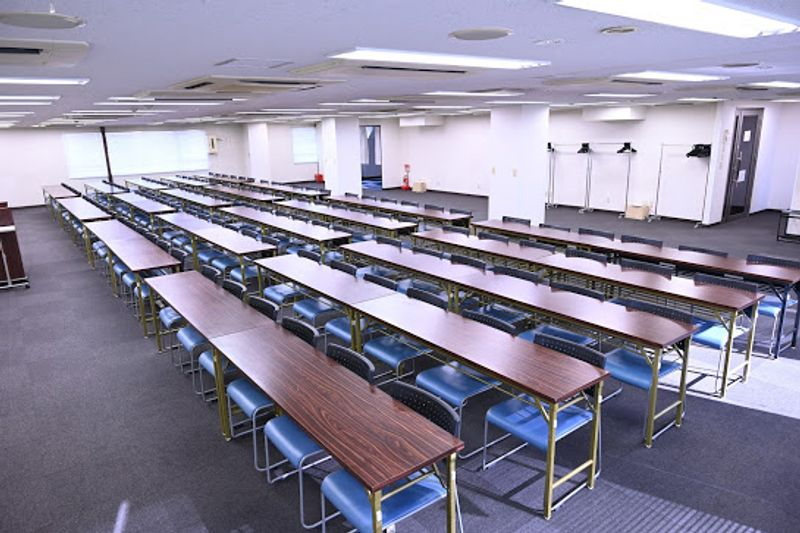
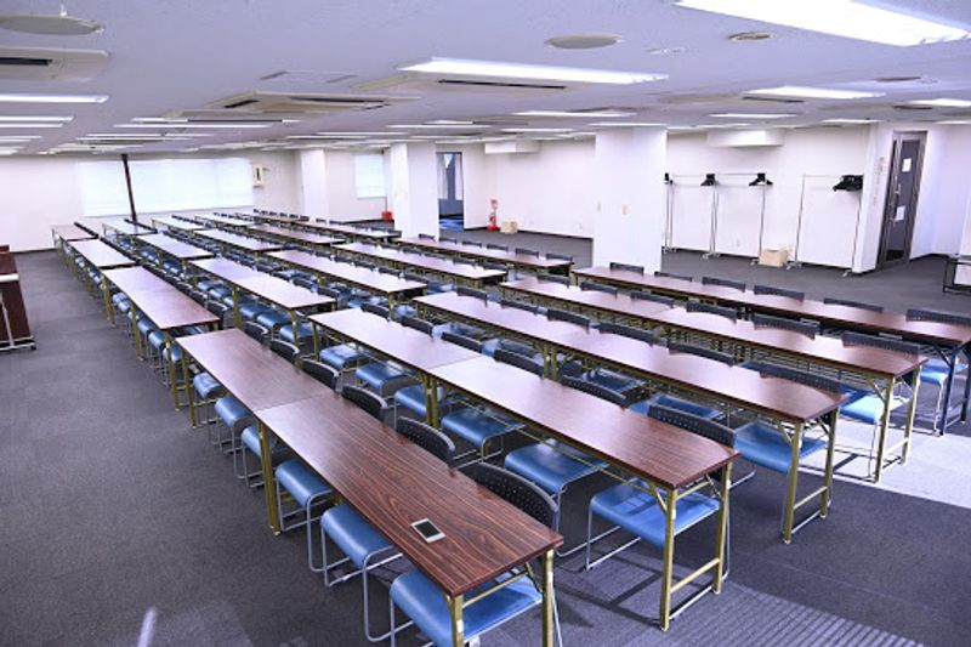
+ cell phone (427, 530)
